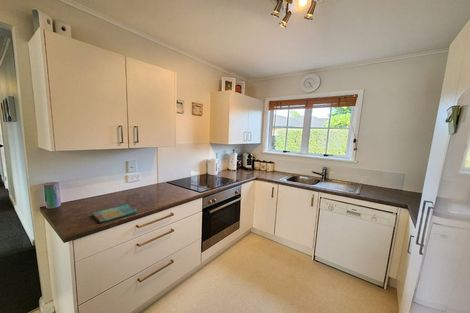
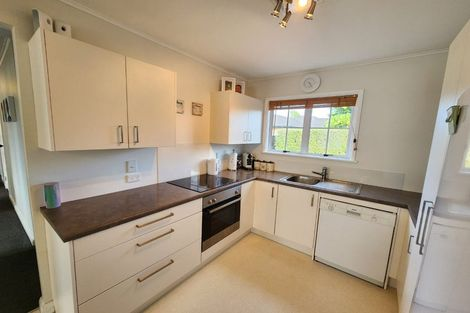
- dish towel (115, 212)
